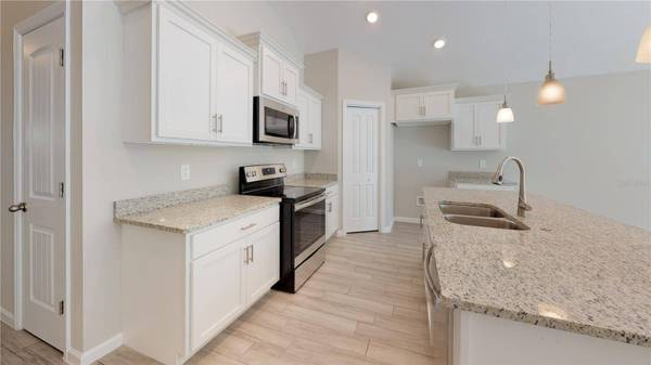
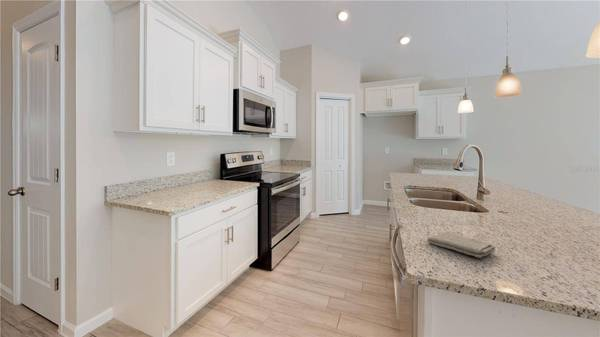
+ washcloth (459, 243)
